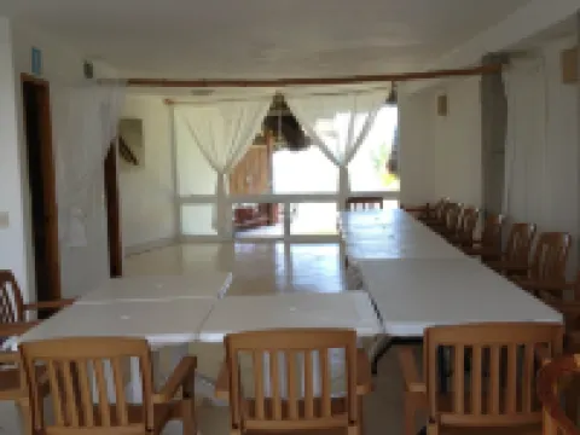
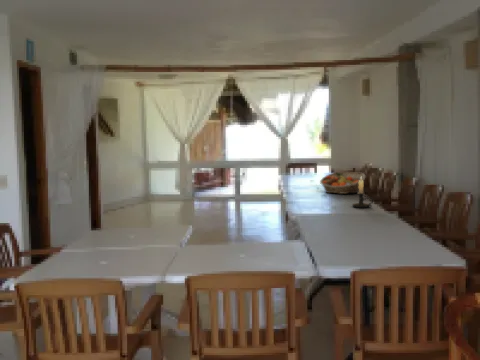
+ candle holder (362, 191)
+ fruit basket (342, 182)
